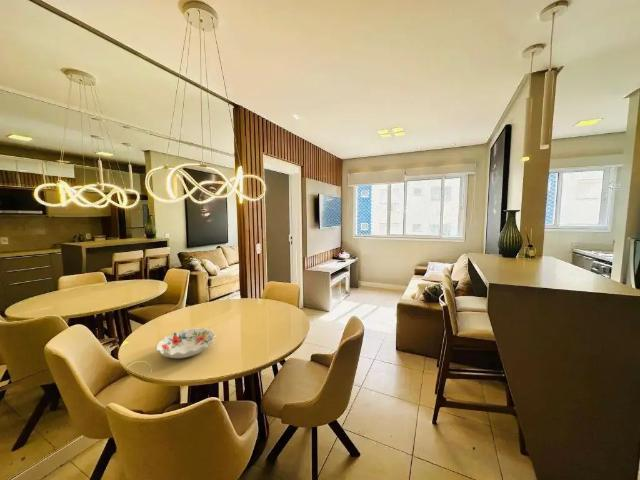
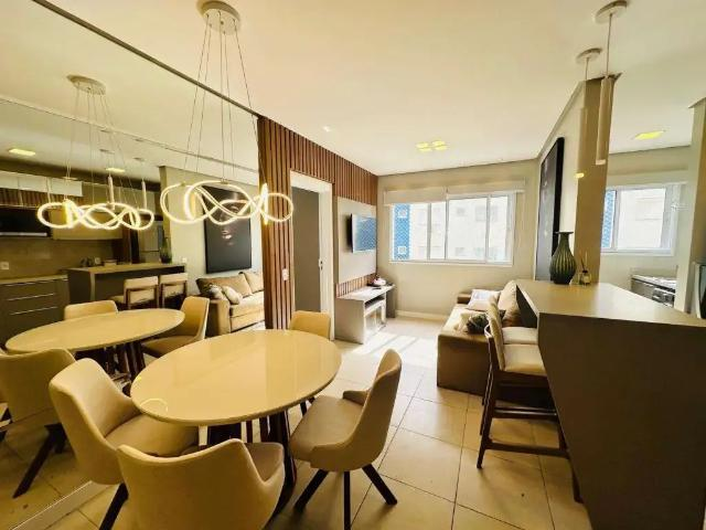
- decorative bowl (187, 344)
